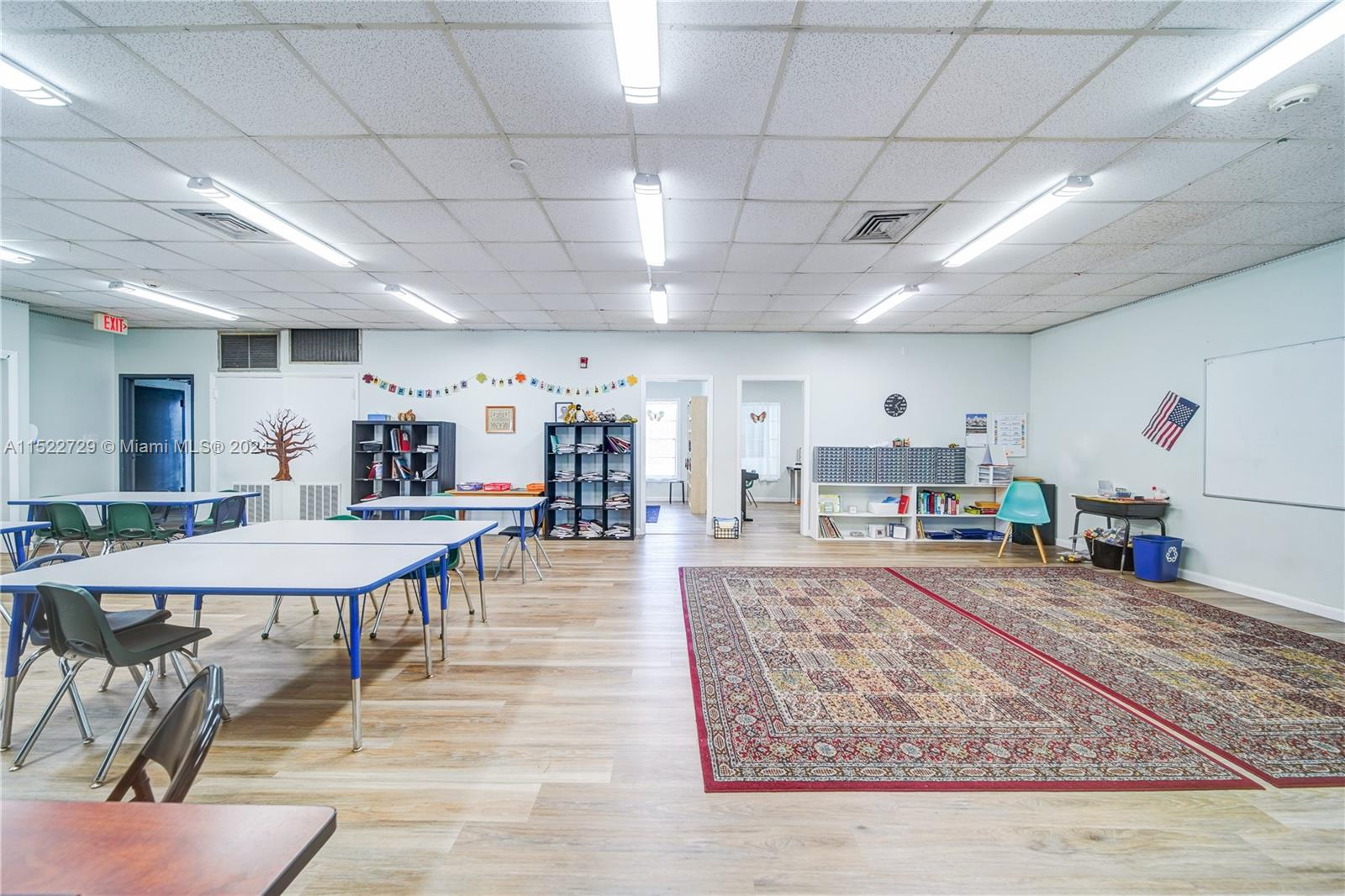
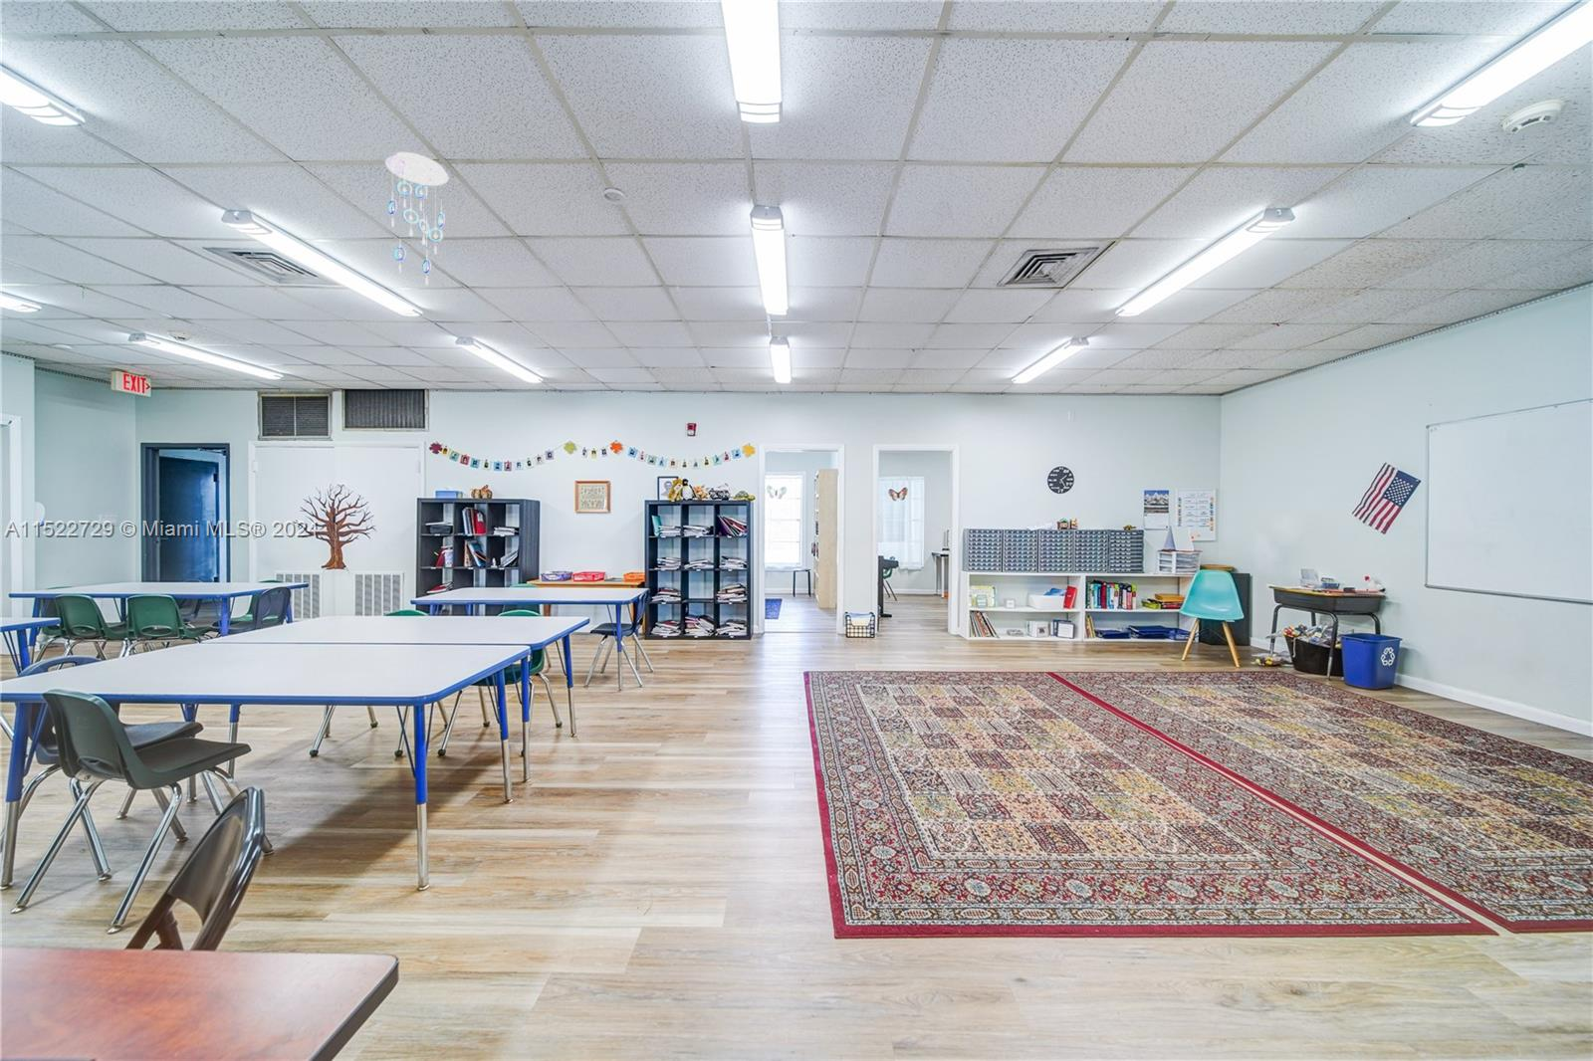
+ ceiling mobile (418, 223)
